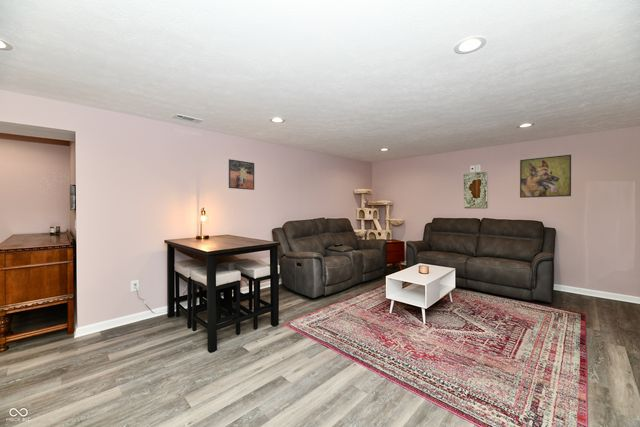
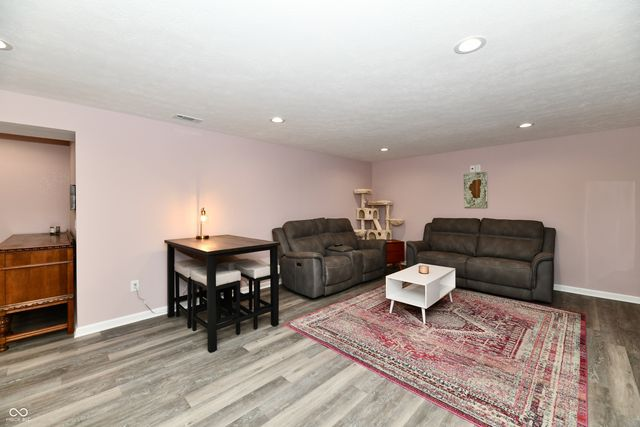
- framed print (241, 175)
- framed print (544, 177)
